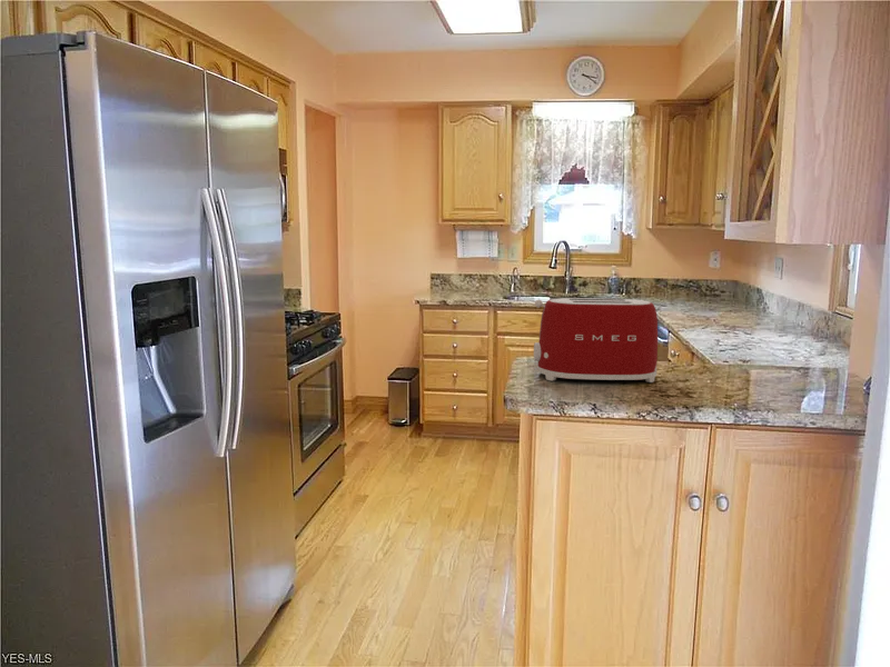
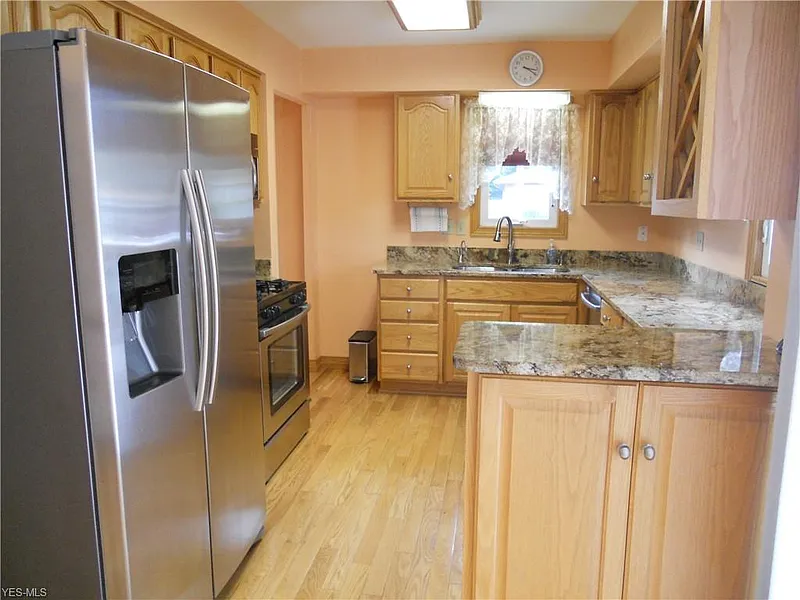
- toaster (595, 338)
